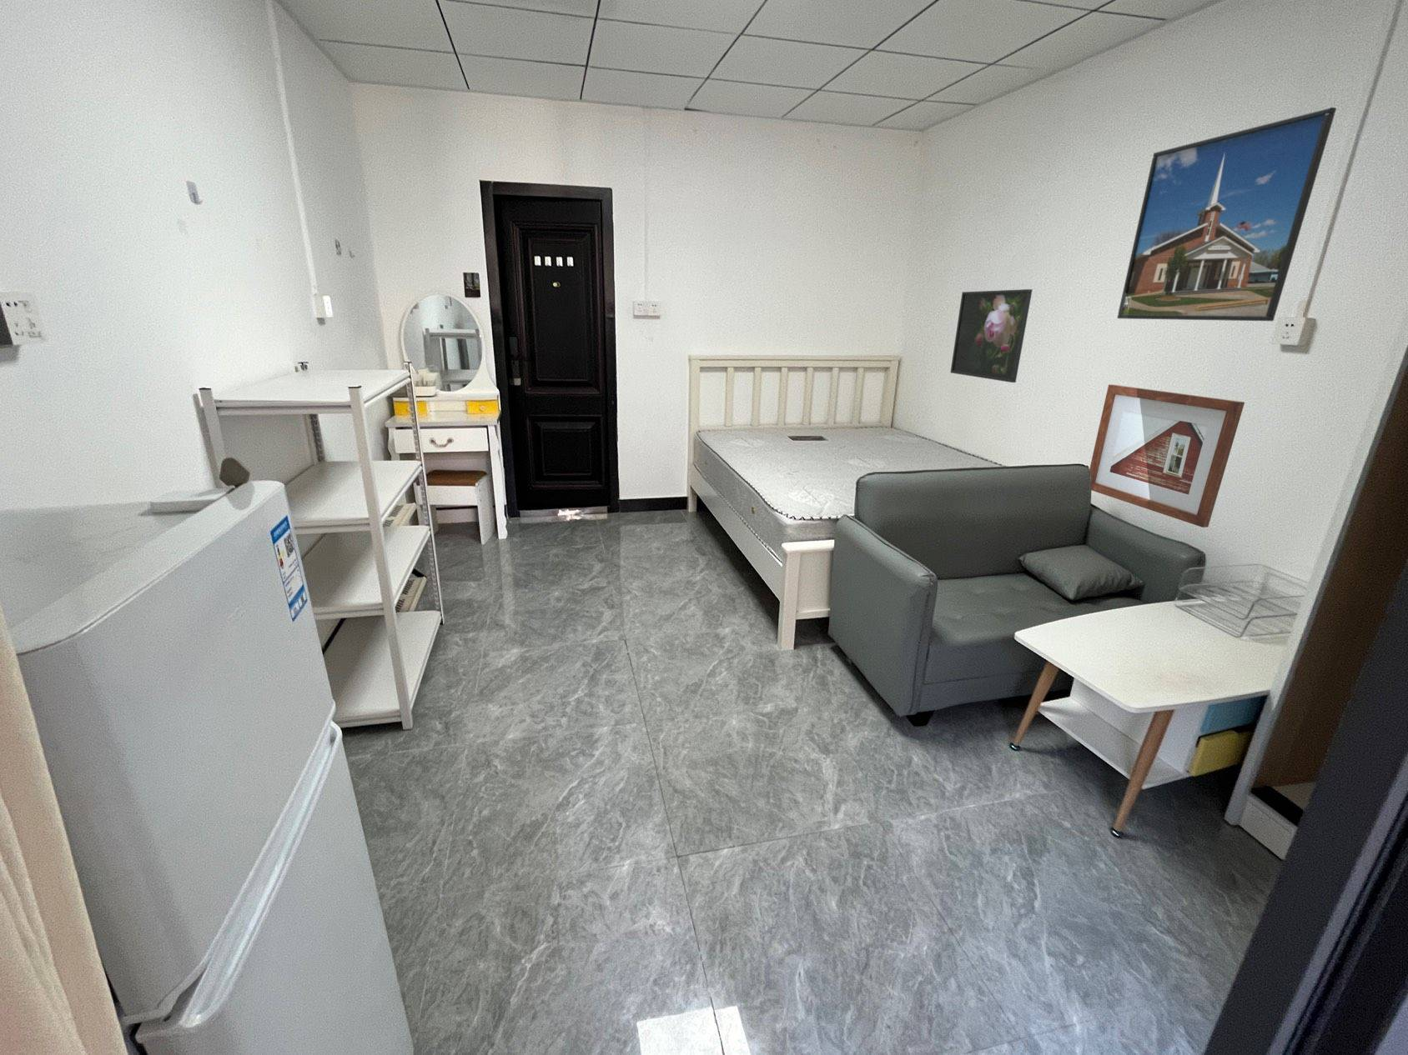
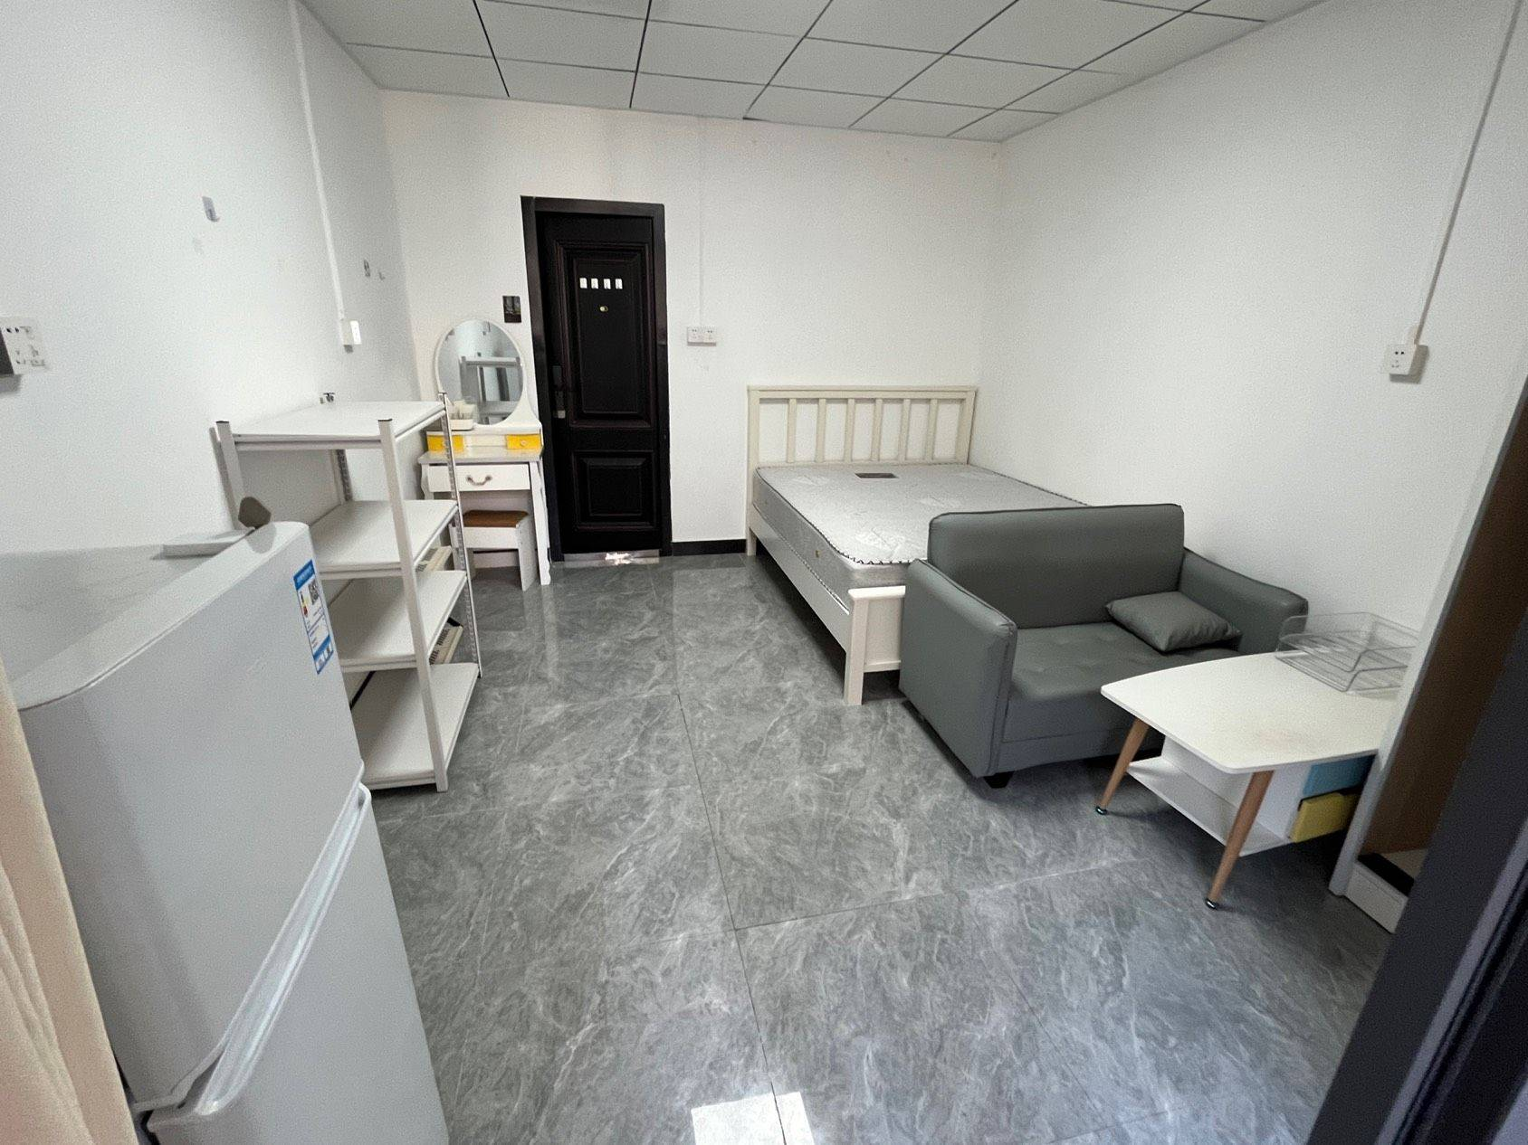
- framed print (987, 335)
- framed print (1208, 231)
- picture frame (1154, 450)
